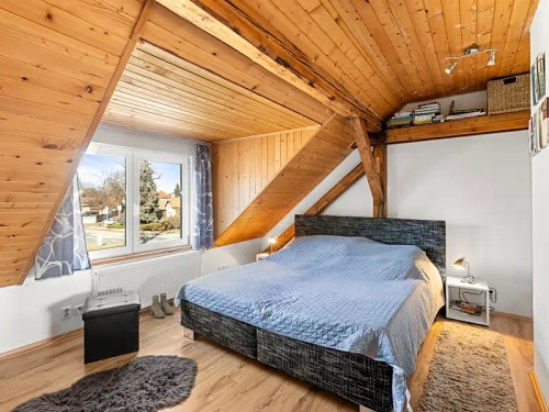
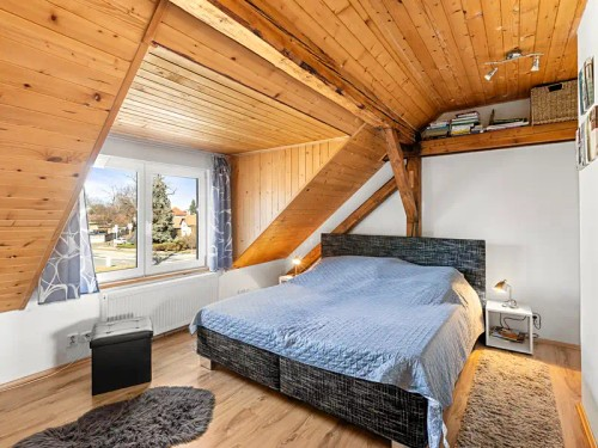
- boots (161, 304)
